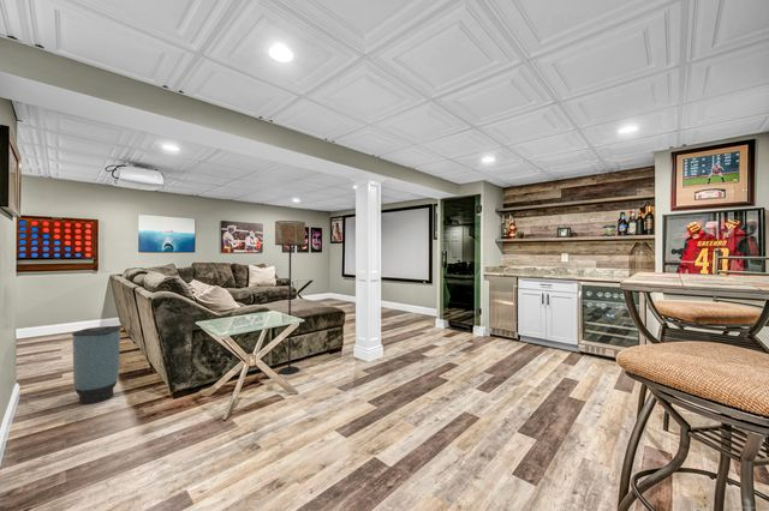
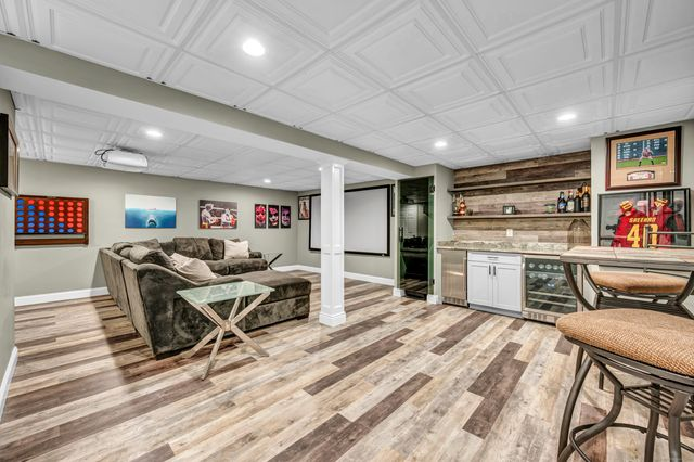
- trash can (95, 362)
- floor lamp (290, 296)
